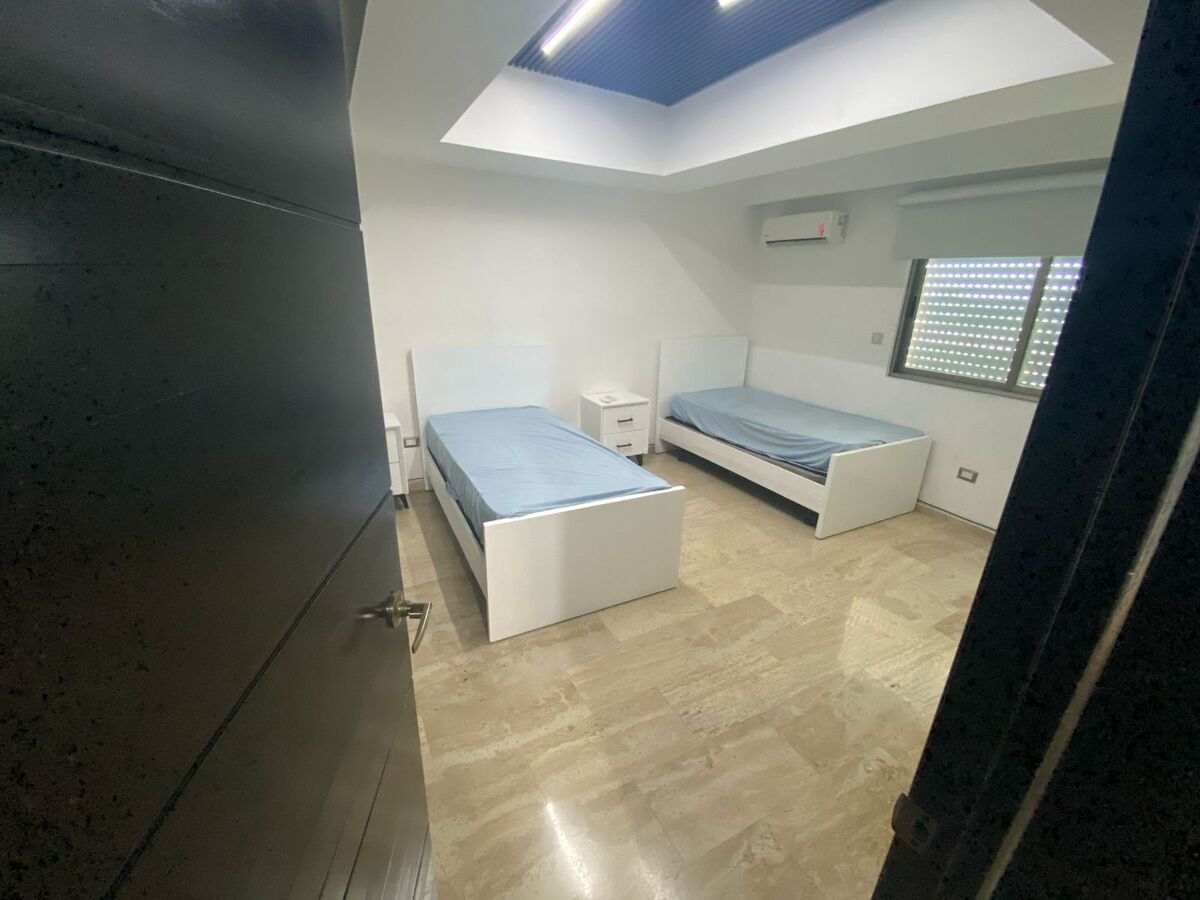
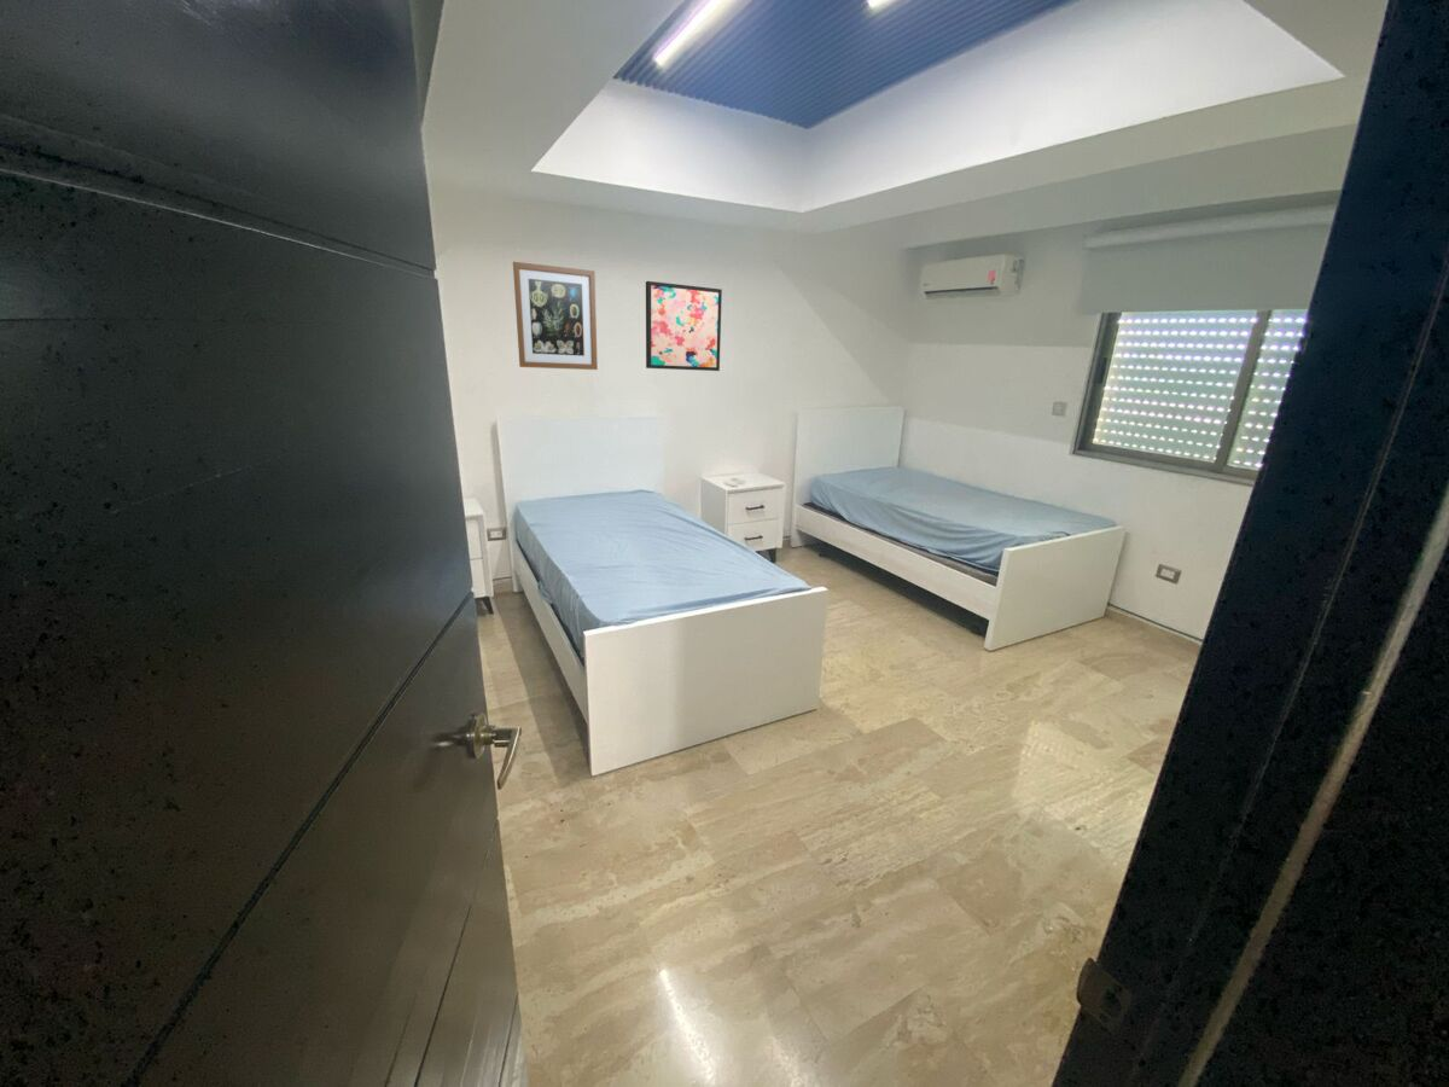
+ wall art (557, 318)
+ wall art (683, 327)
